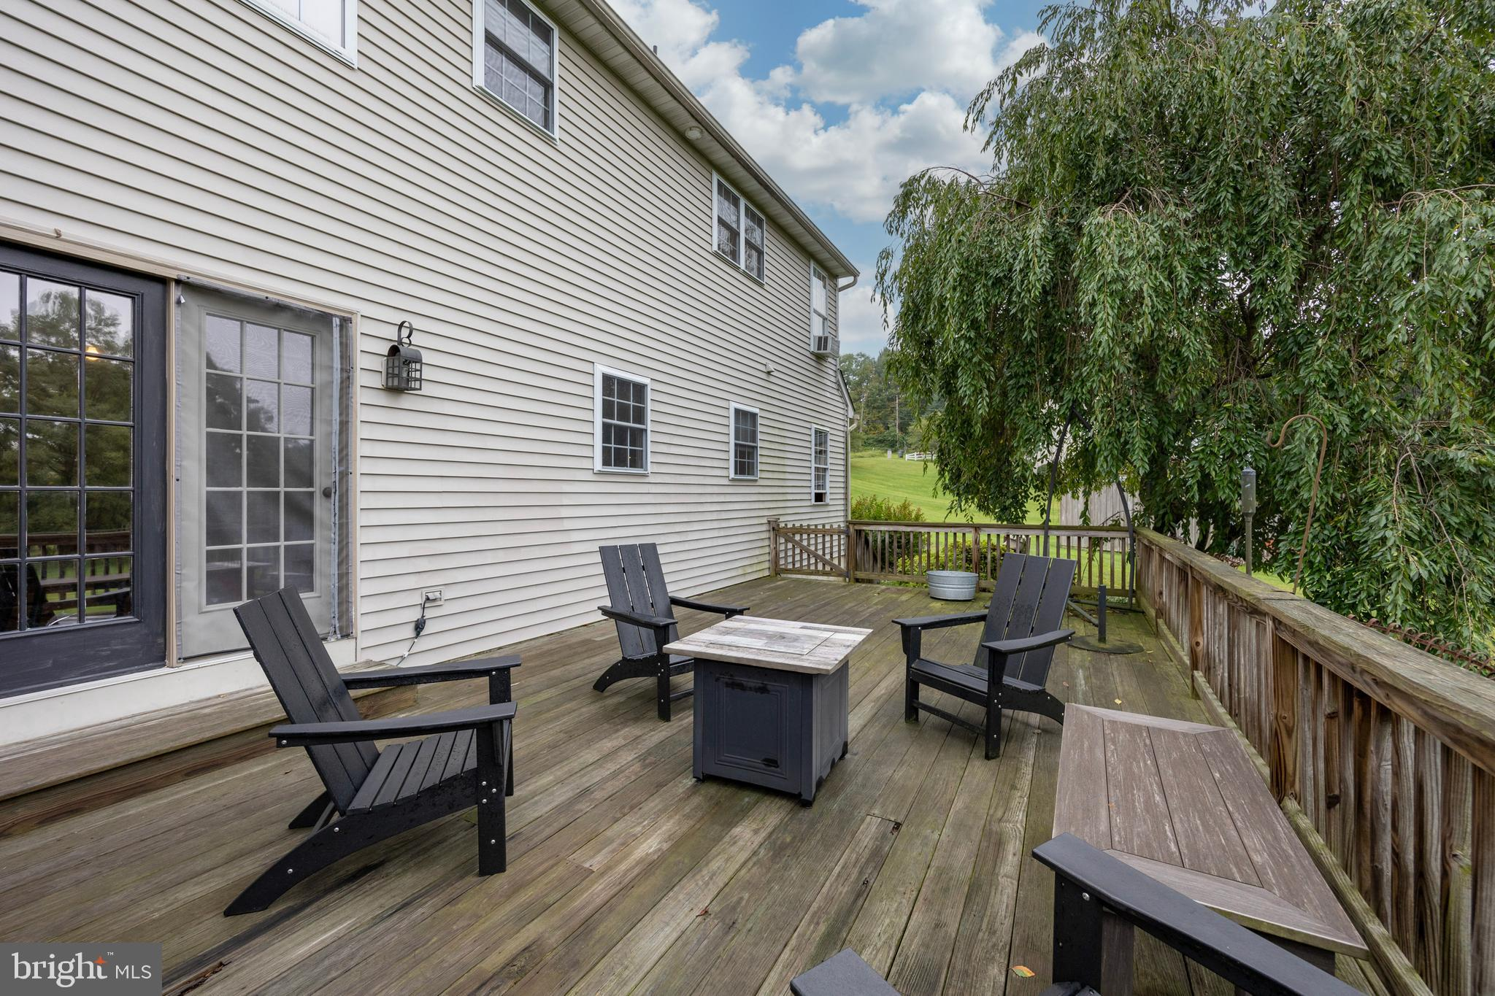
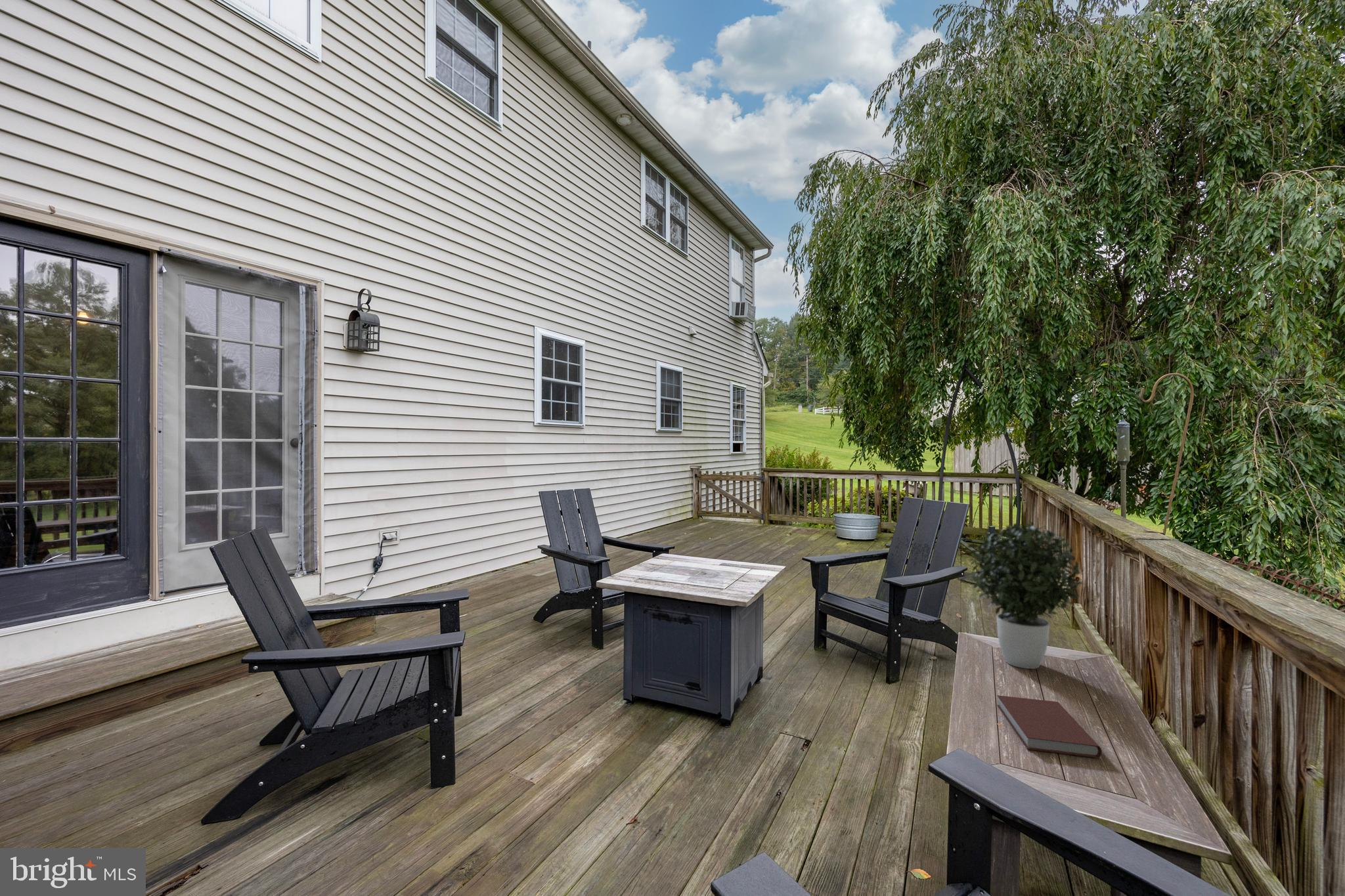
+ book (1044, 723)
+ potted plant (1023, 593)
